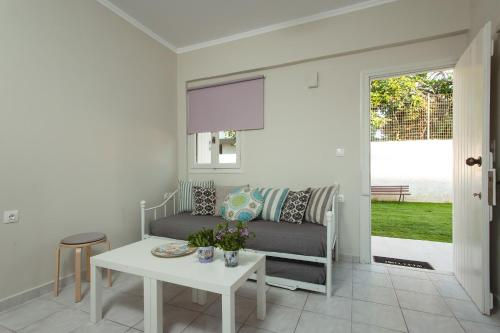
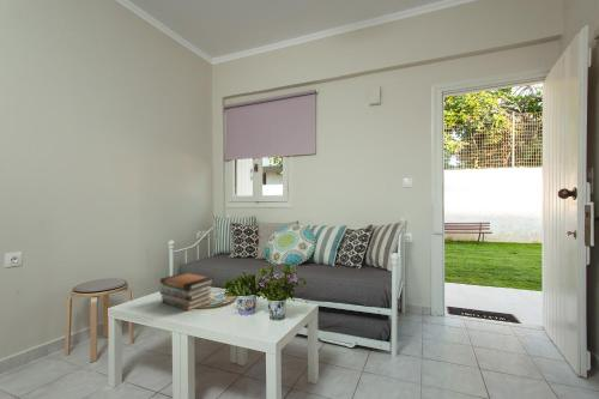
+ book stack (186, 290)
